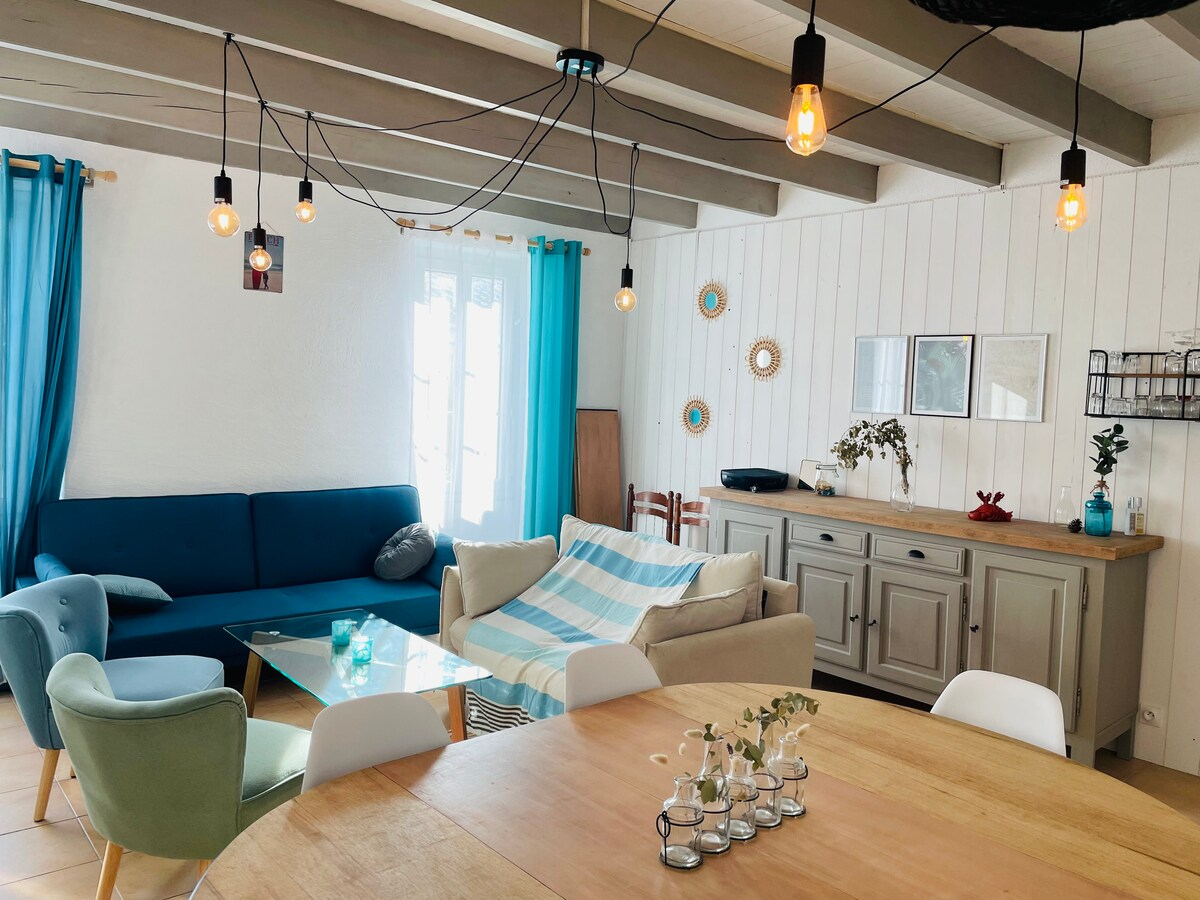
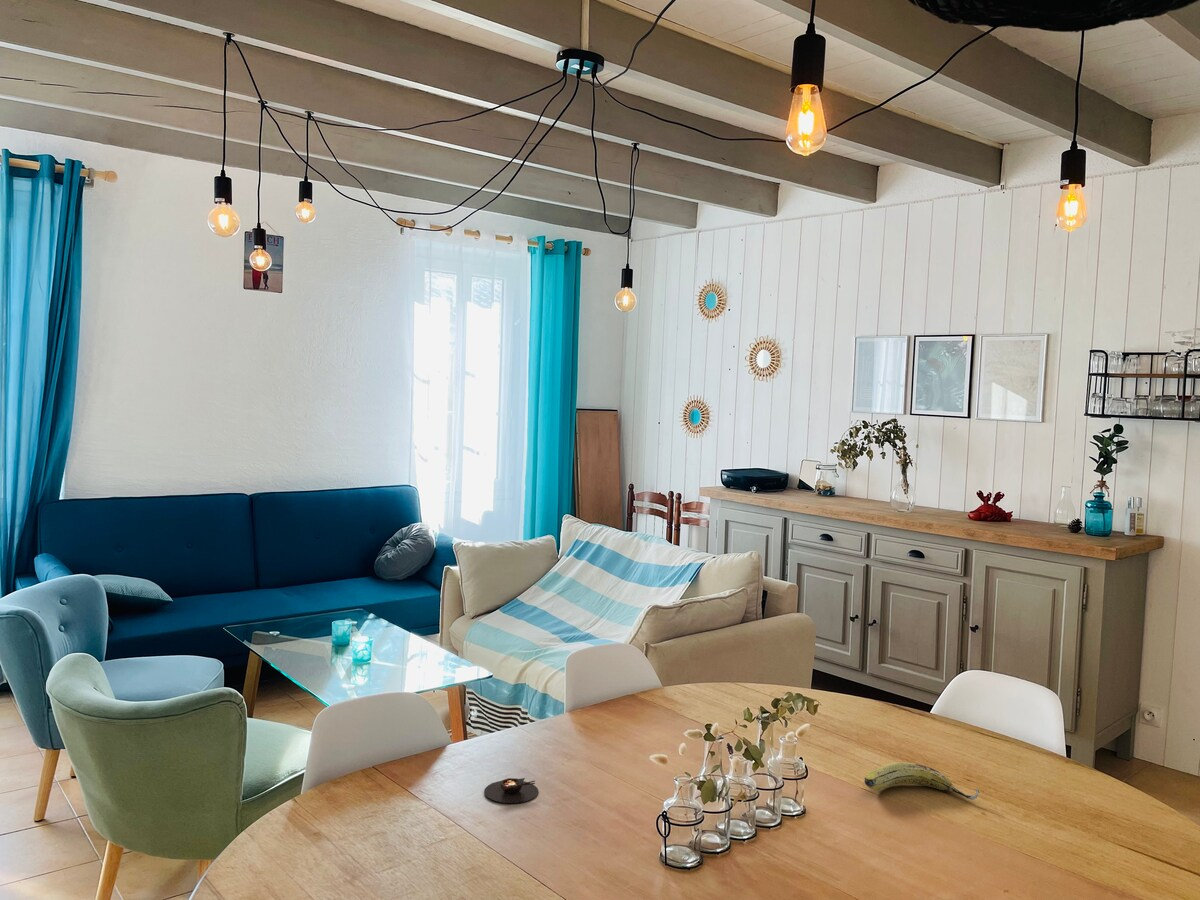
+ bowl (511, 785)
+ fruit (915, 779)
